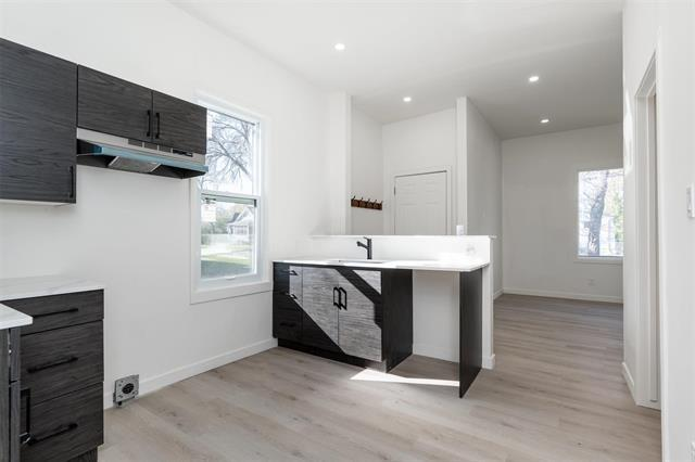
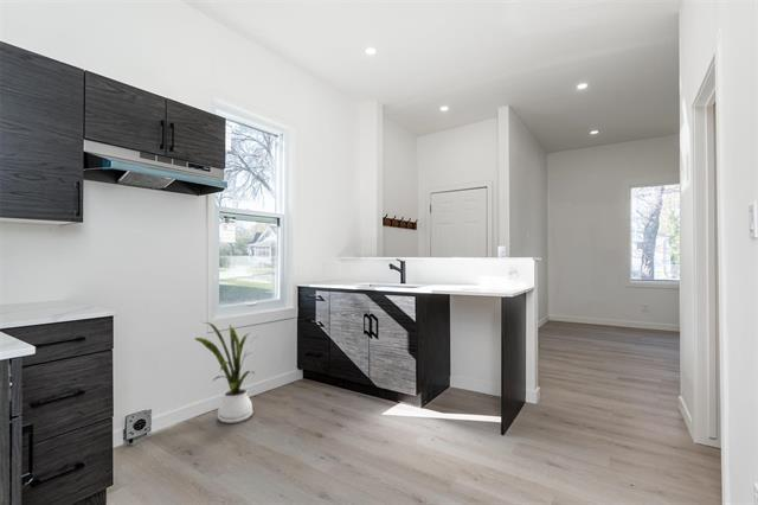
+ house plant (231, 367)
